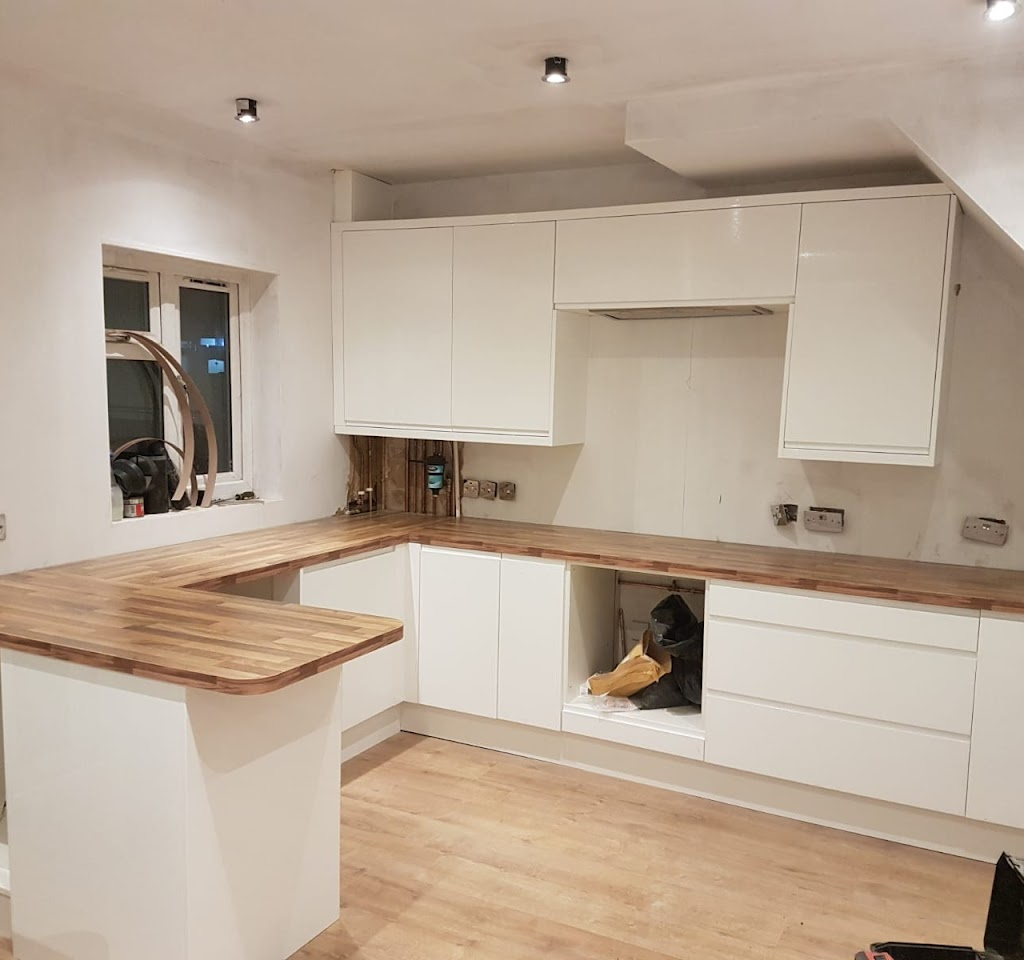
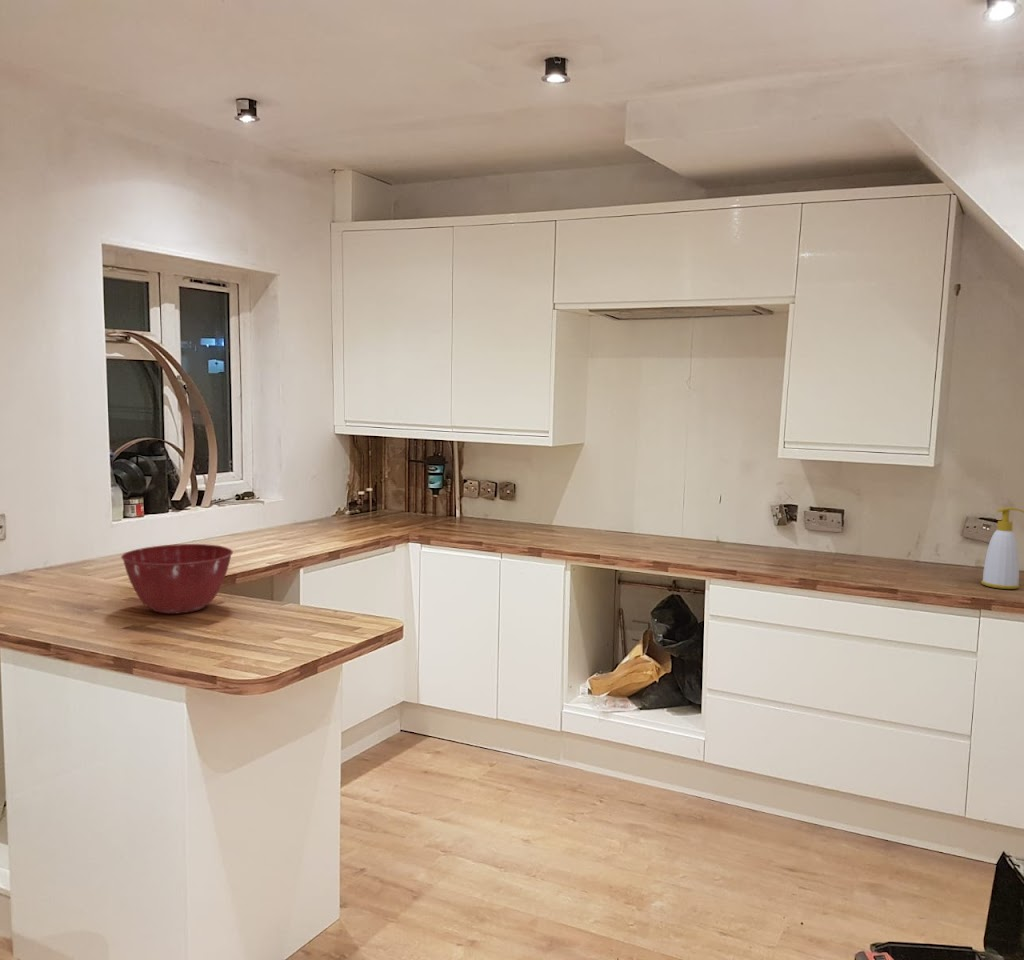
+ mixing bowl (178, 580)
+ soap bottle (1003, 547)
